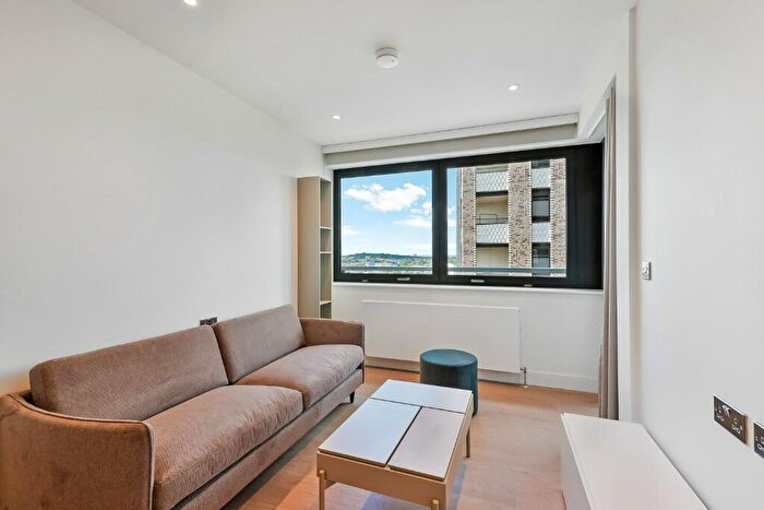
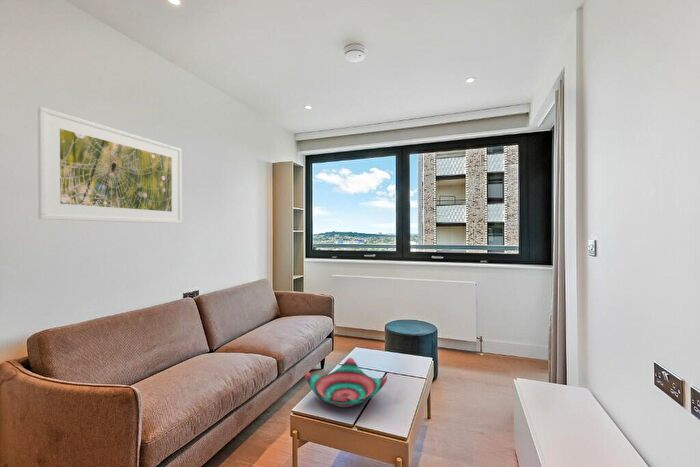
+ decorative bowl (345, 386)
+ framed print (124, 176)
